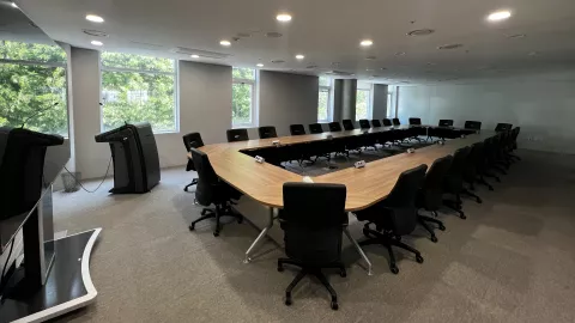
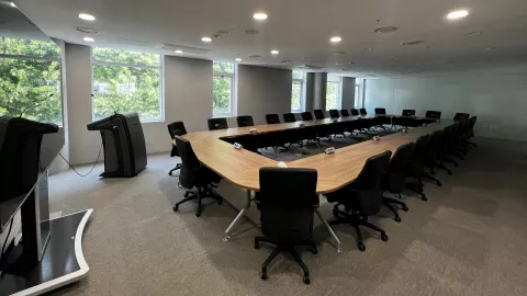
- wastebasket (71, 182)
